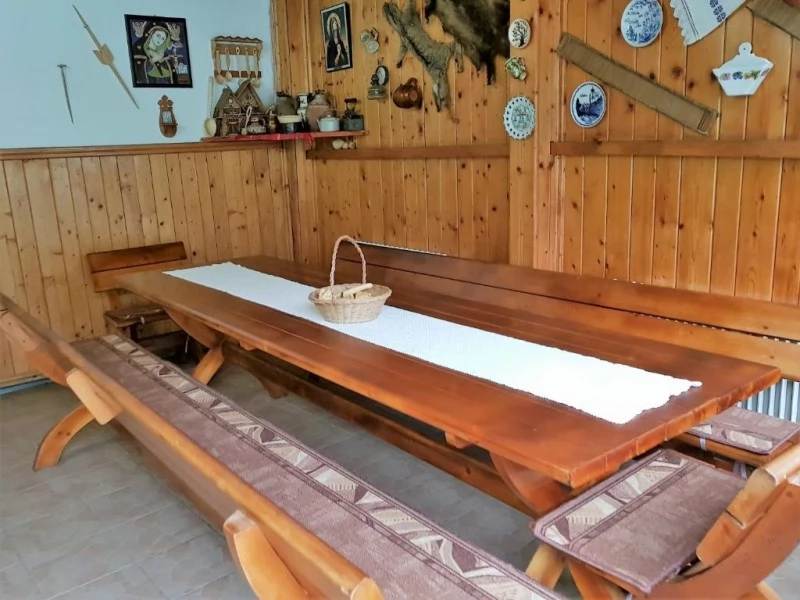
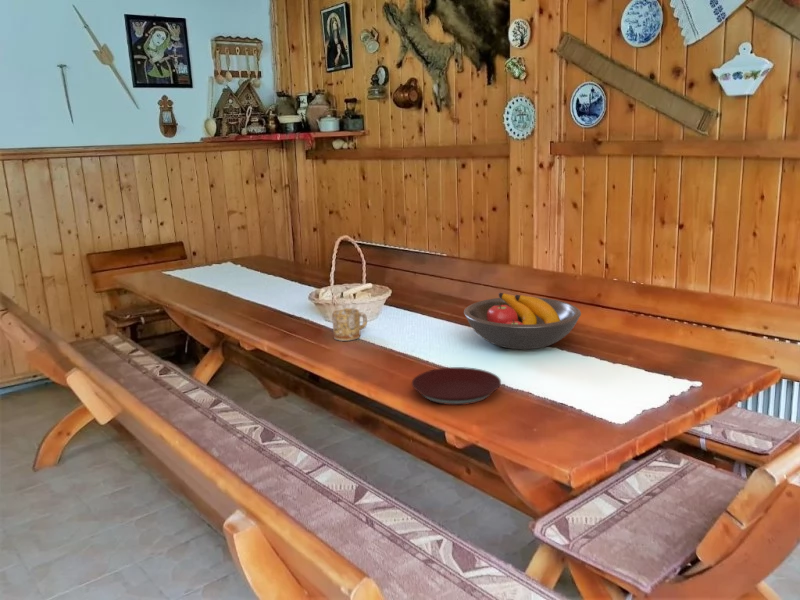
+ fruit bowl (521, 322)
+ mug (350, 323)
+ plate (456, 387)
